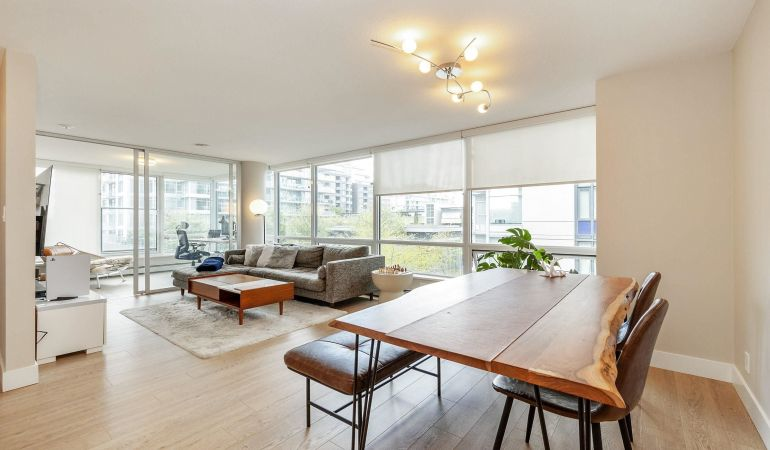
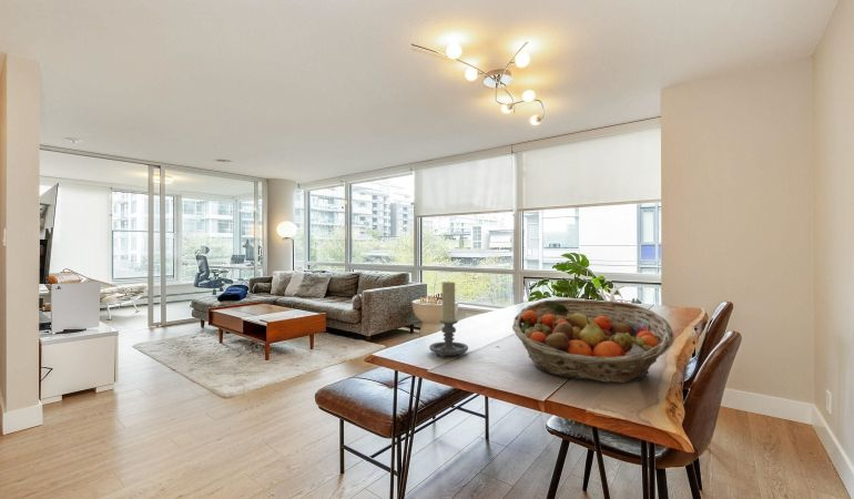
+ candle holder (447, 317)
+ fruit basket (587, 336)
